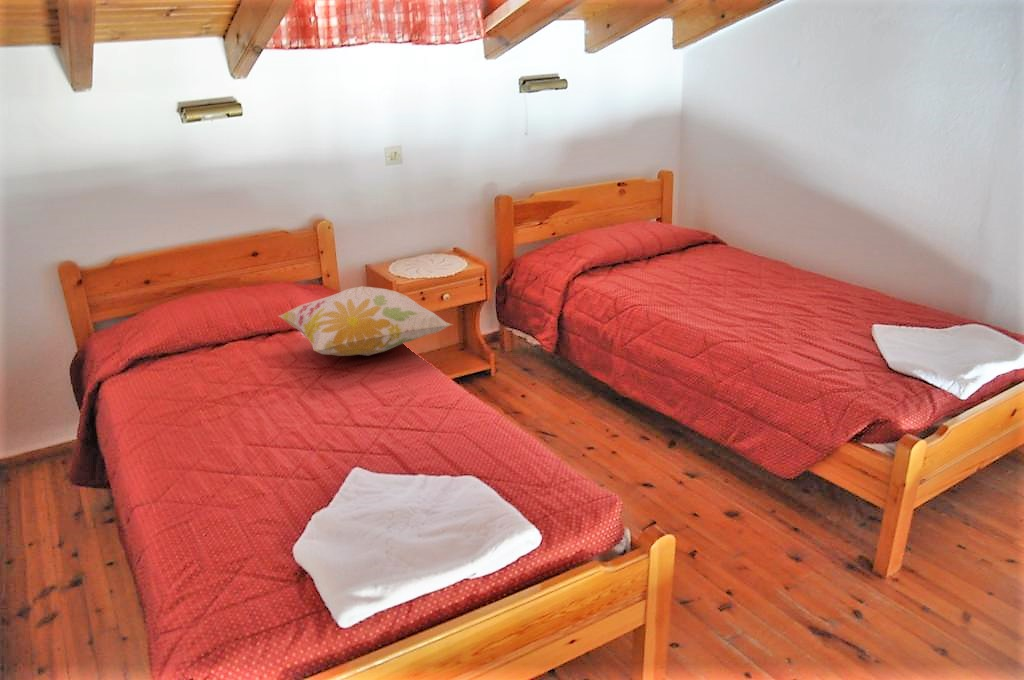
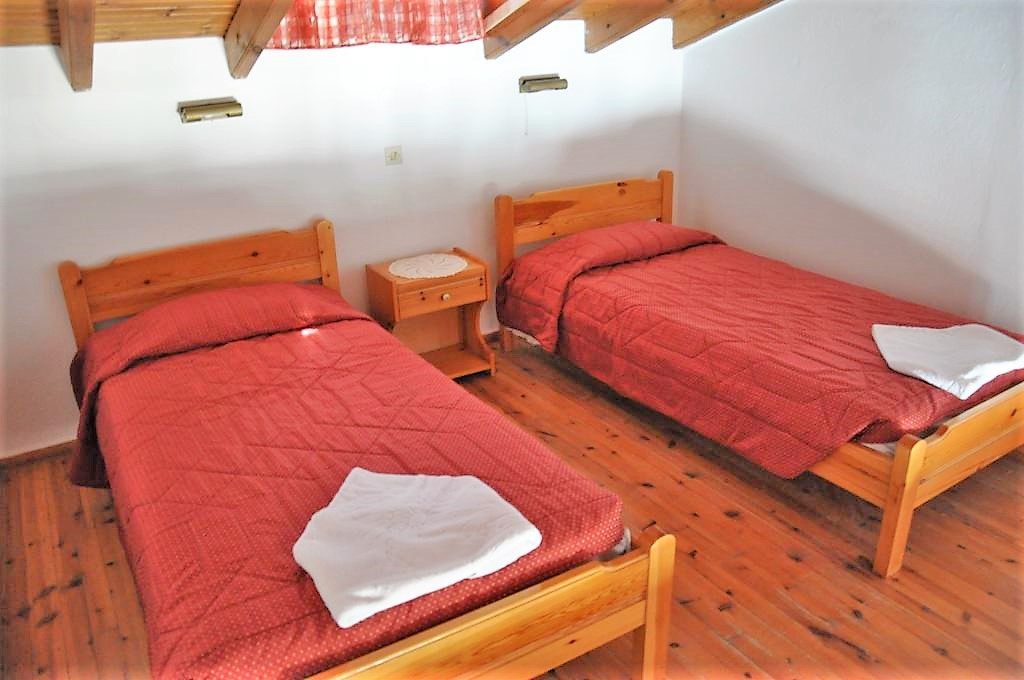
- decorative pillow (362, 320)
